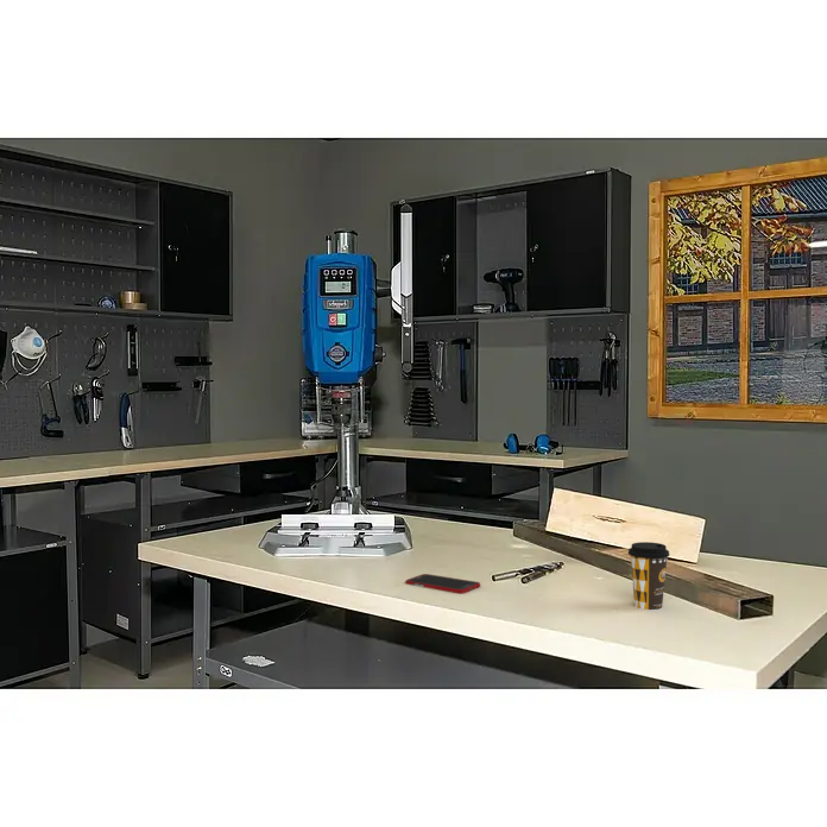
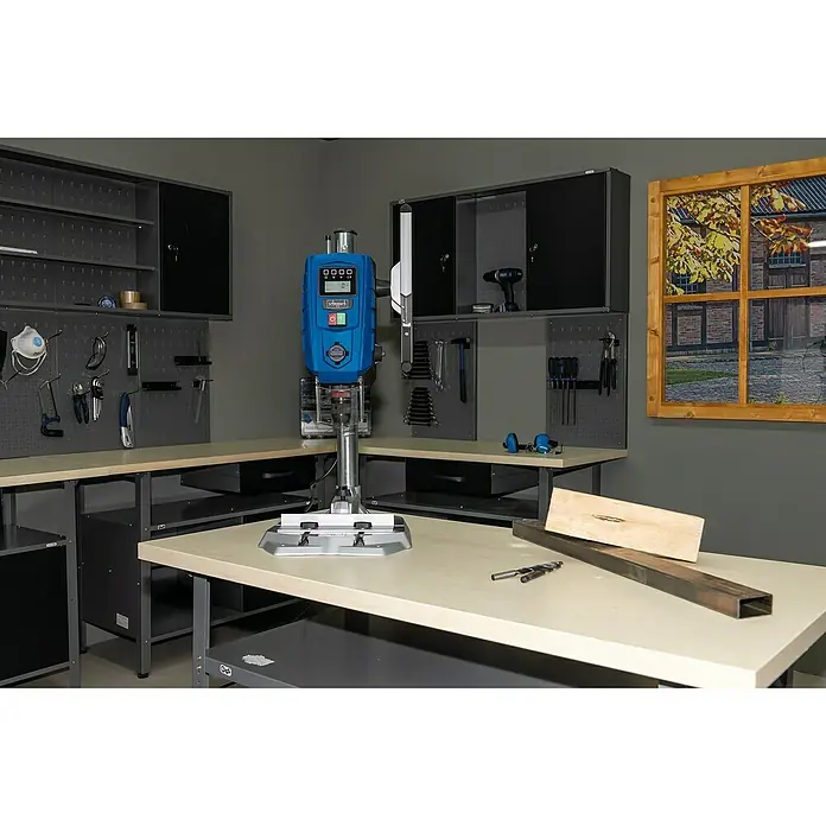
- coffee cup (648, 576)
- cell phone (442, 583)
